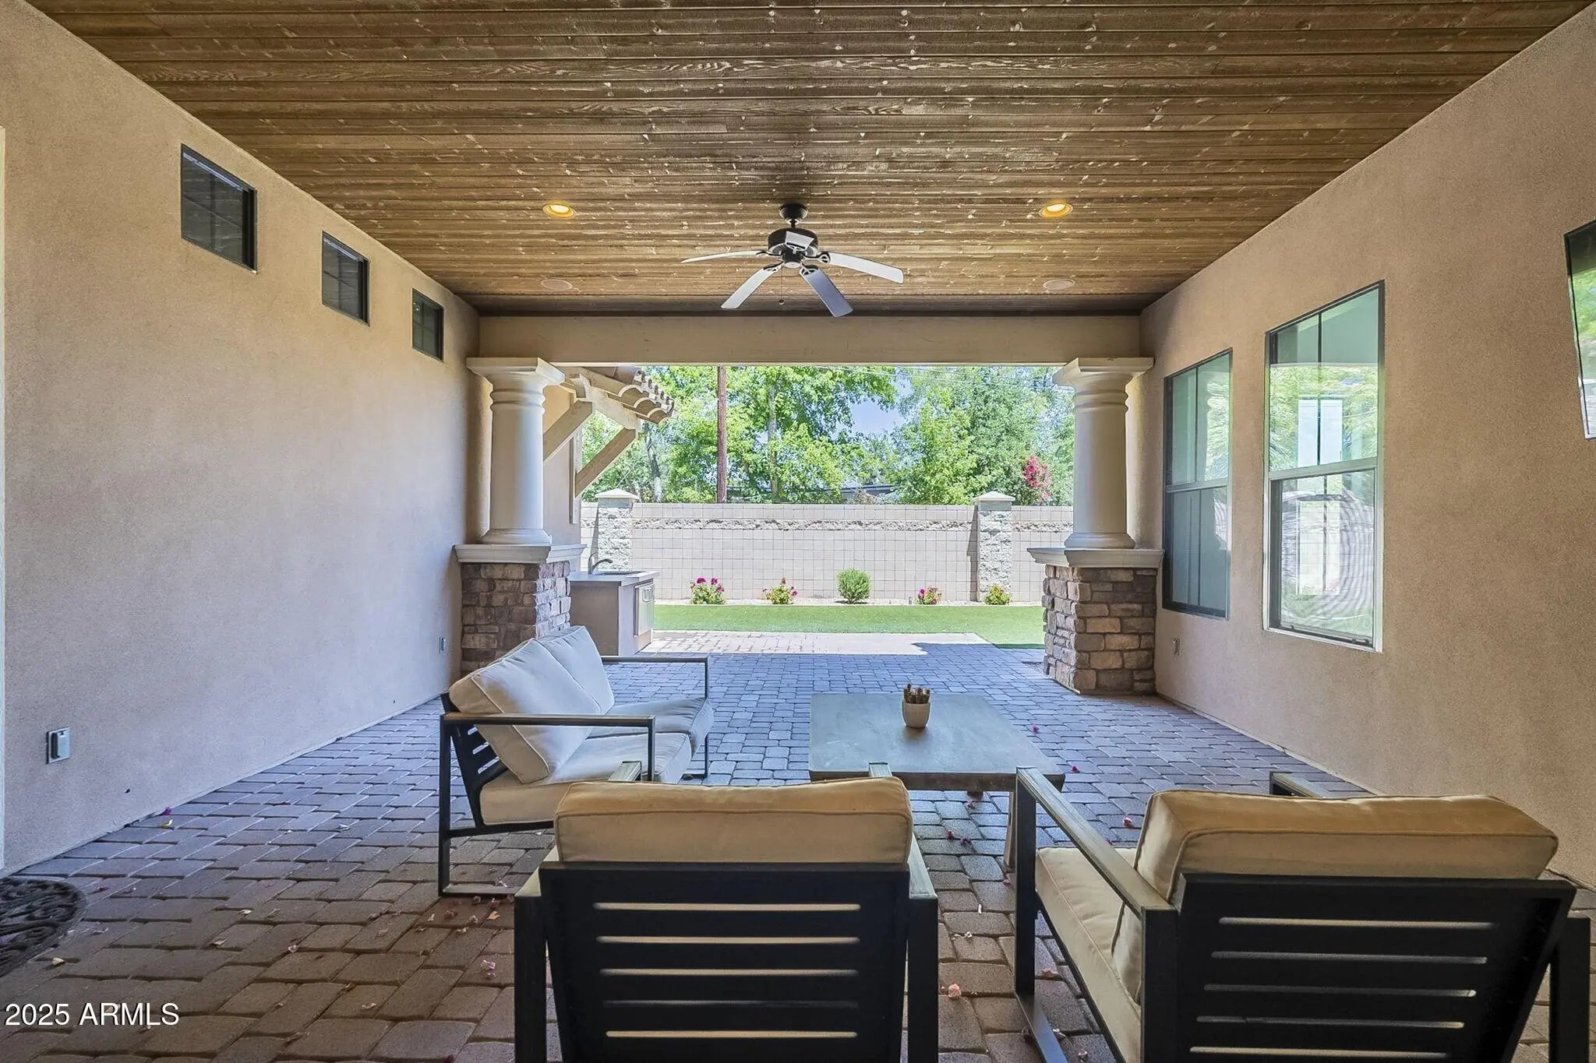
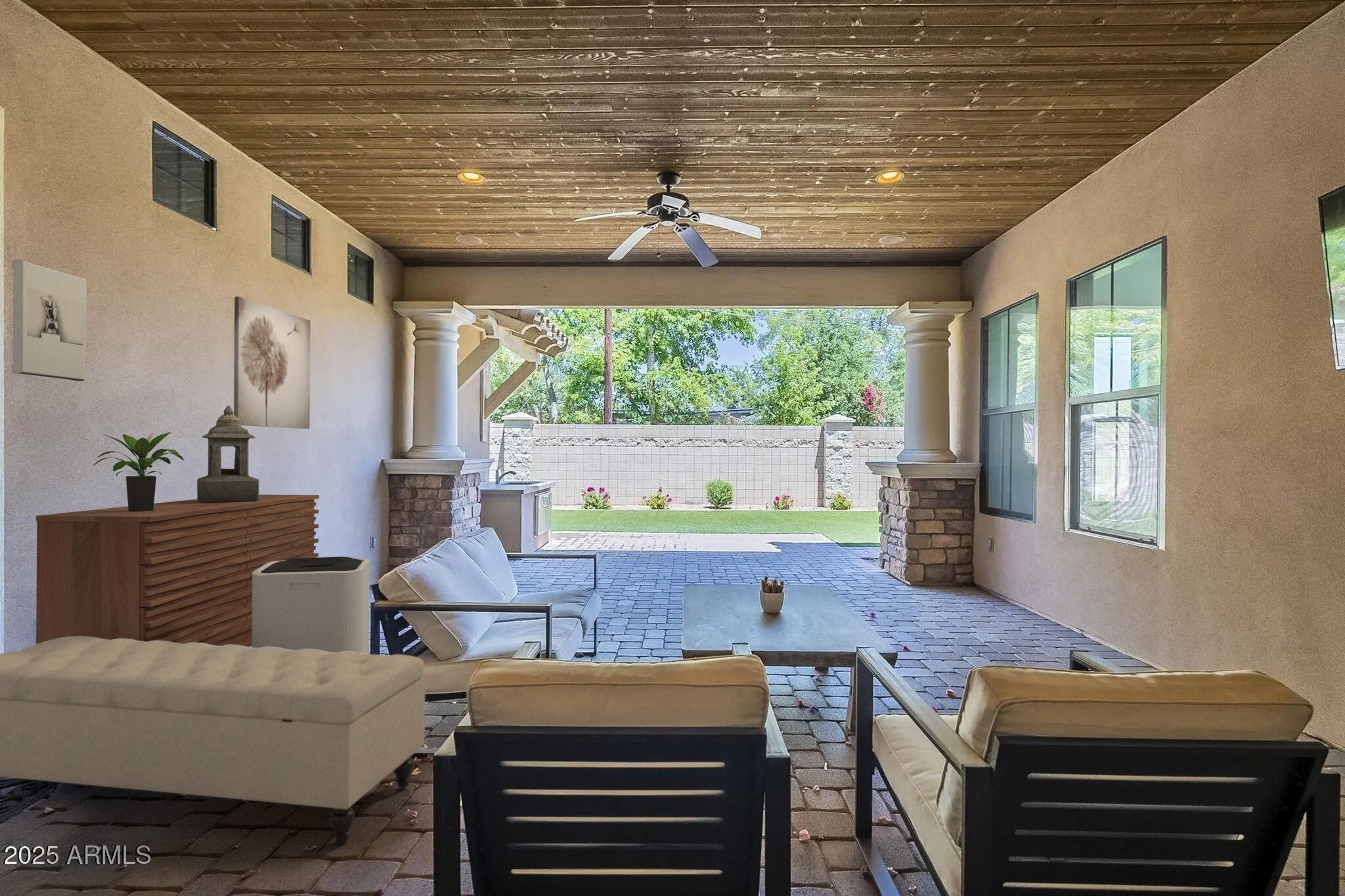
+ bench (194, 725)
+ sideboard (204, 593)
+ wall sculpture (51, 323)
+ wall art (275, 368)
+ potted plant (142, 470)
+ trash can (314, 643)
+ lantern (228, 446)
